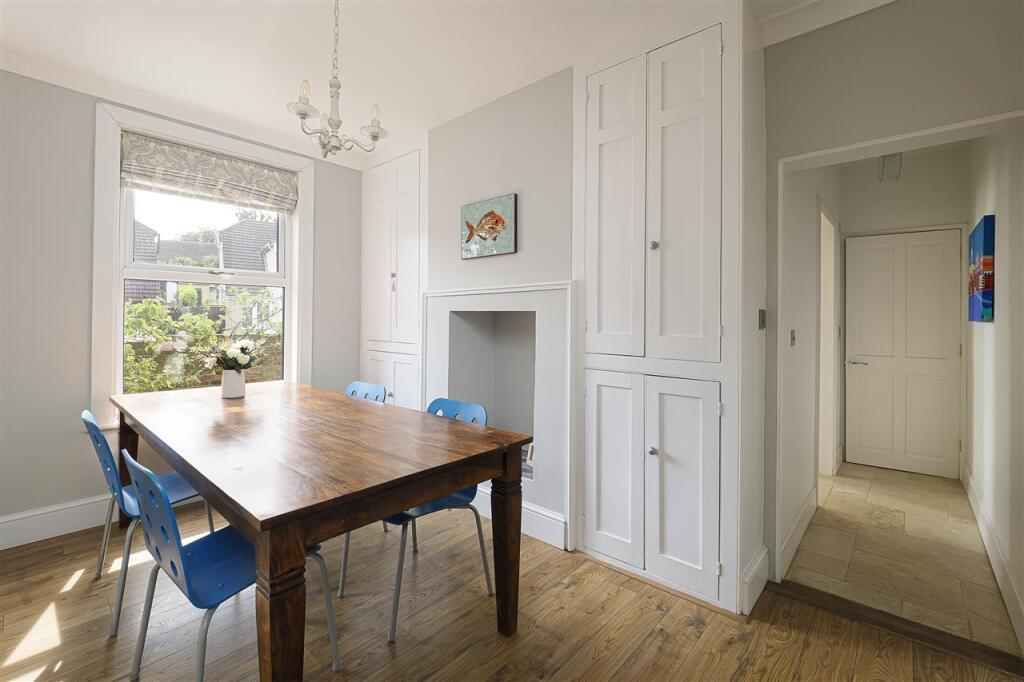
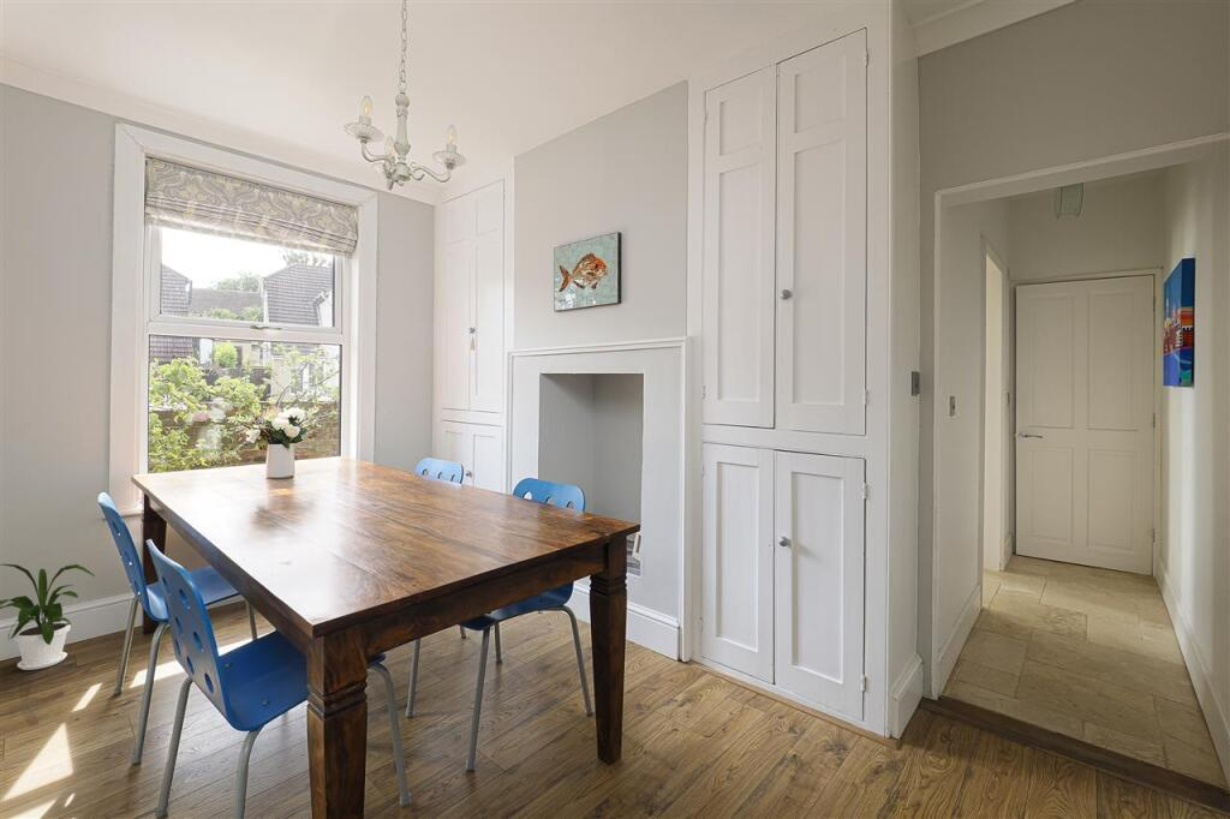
+ house plant (38, 611)
